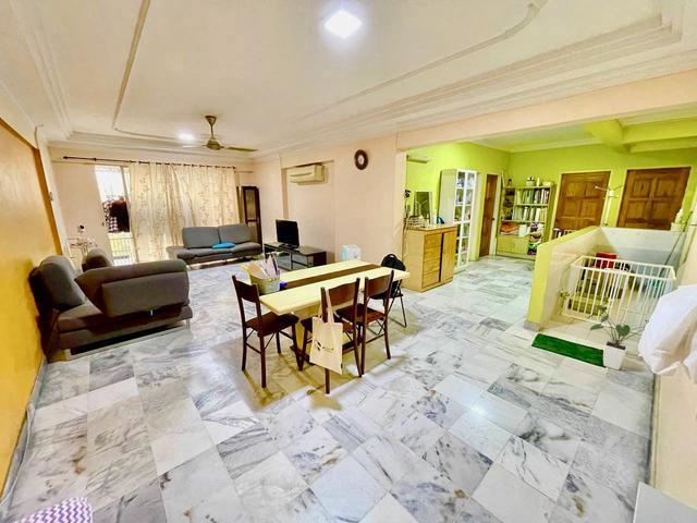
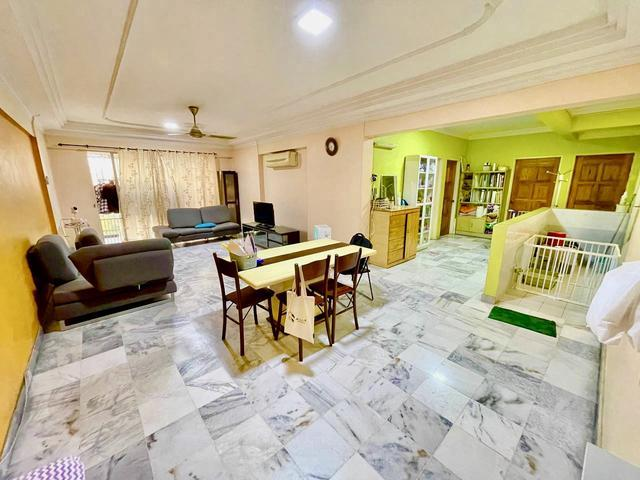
- house plant (616, 339)
